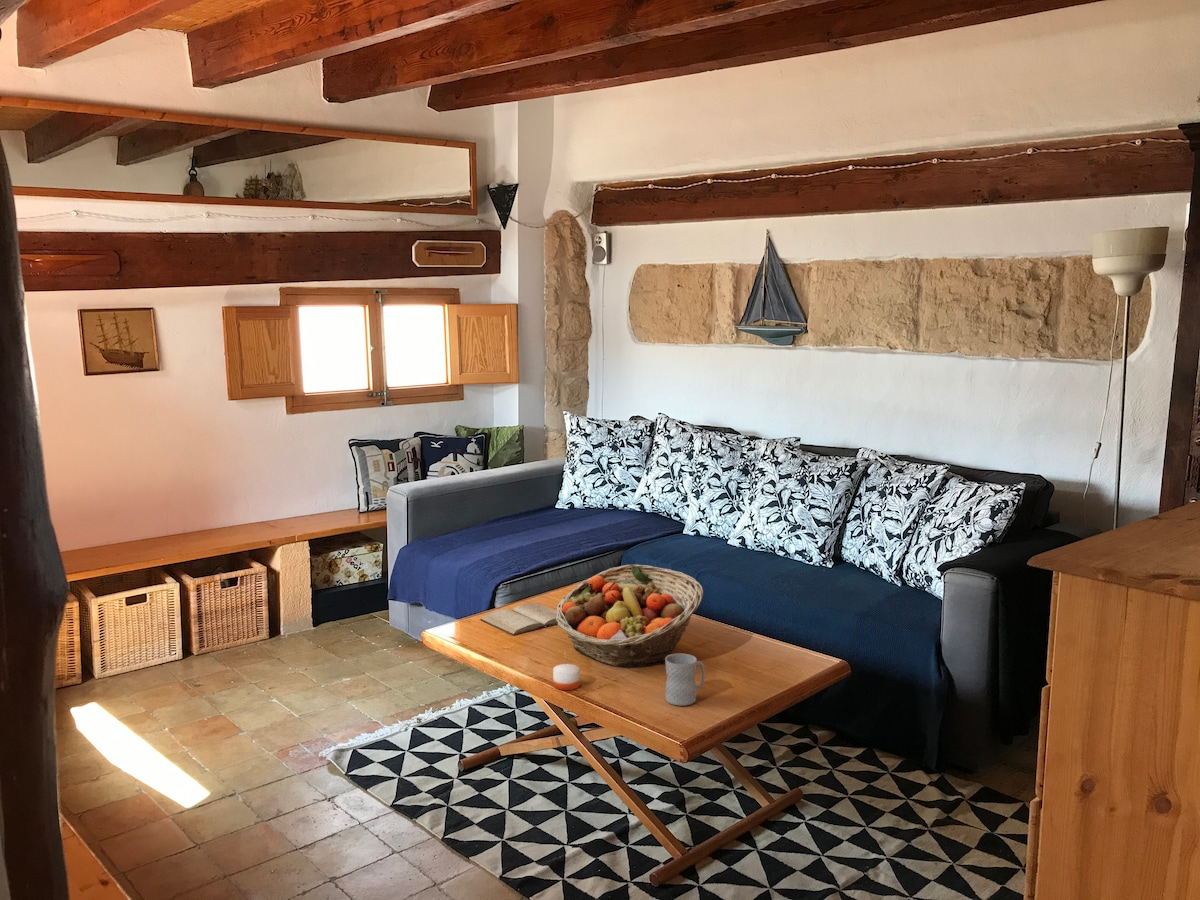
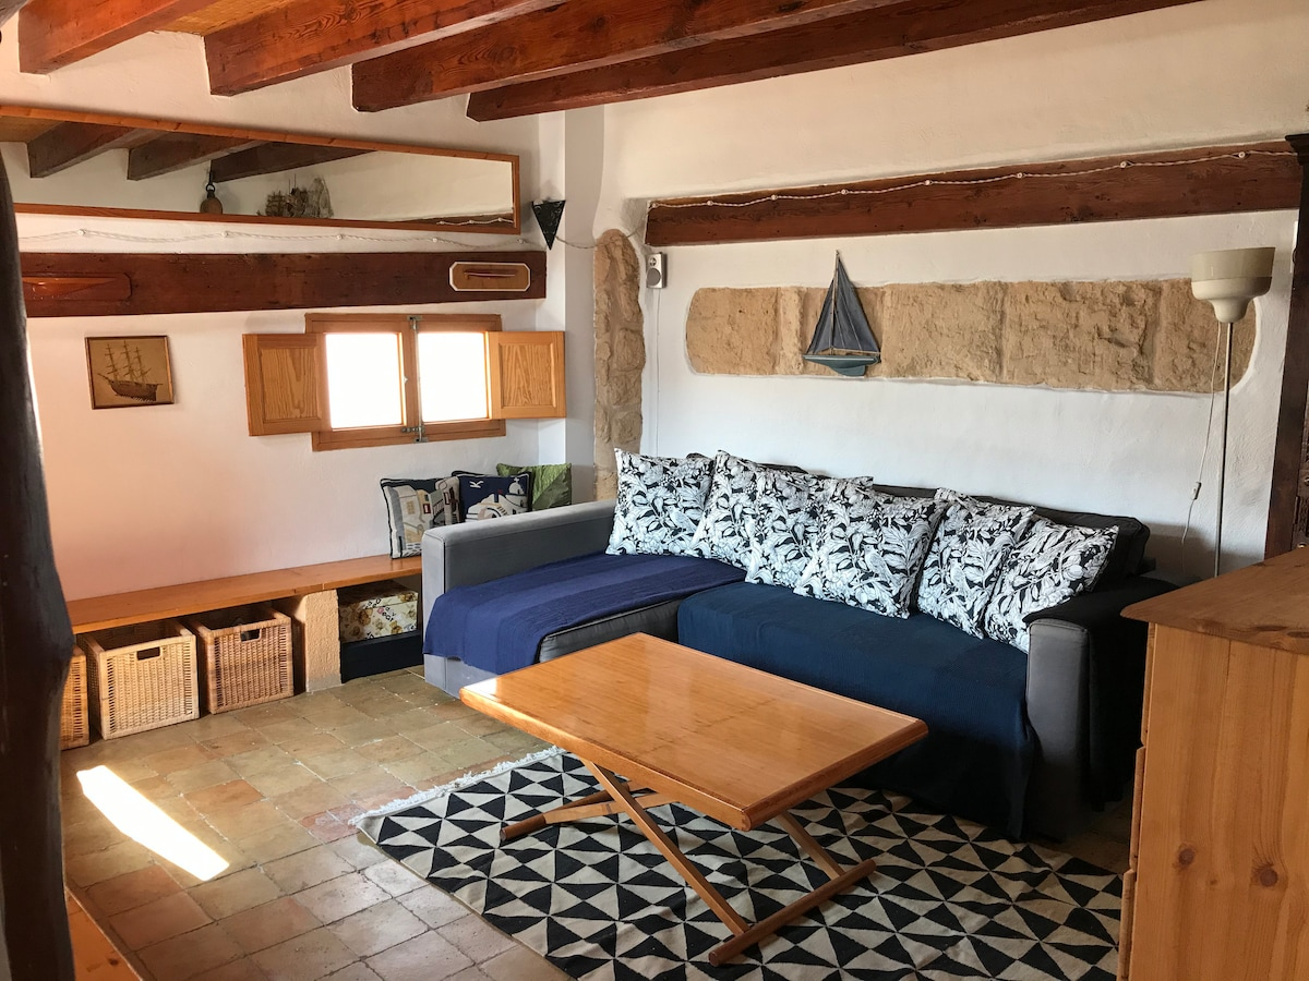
- mug (686, 678)
- book (527, 616)
- candle (566, 667)
- fruit basket (628, 613)
